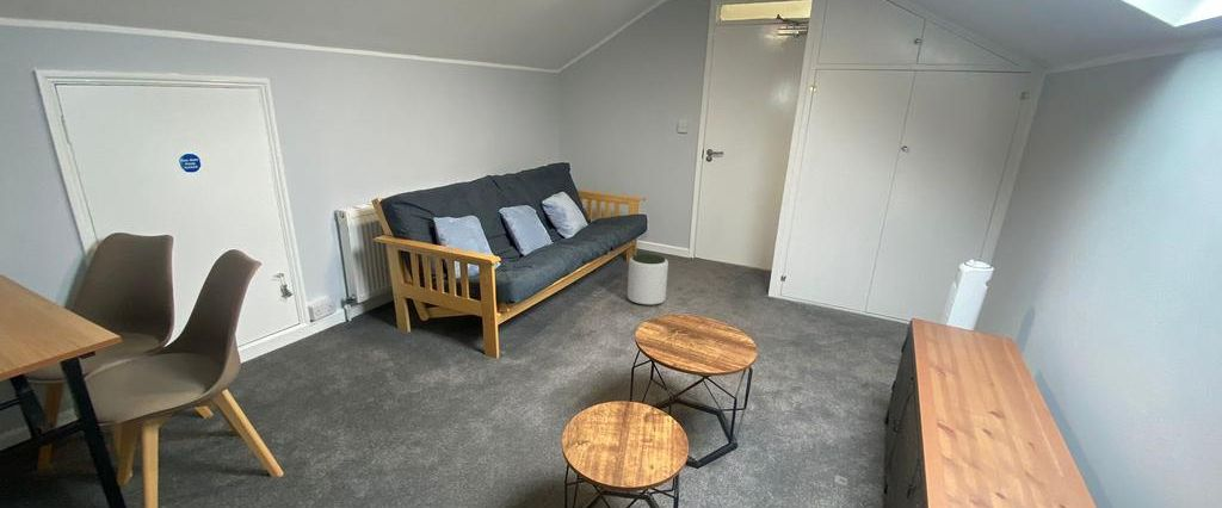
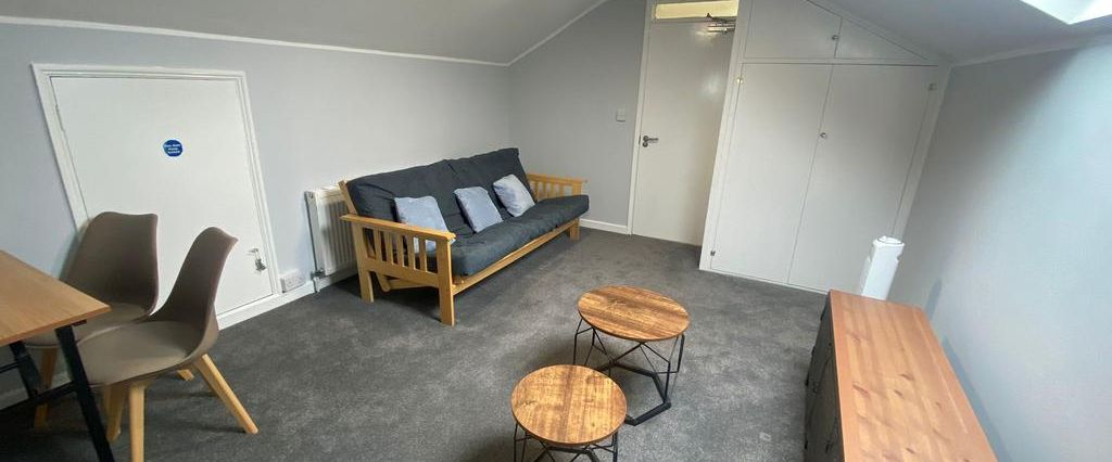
- plant pot (647, 279)
